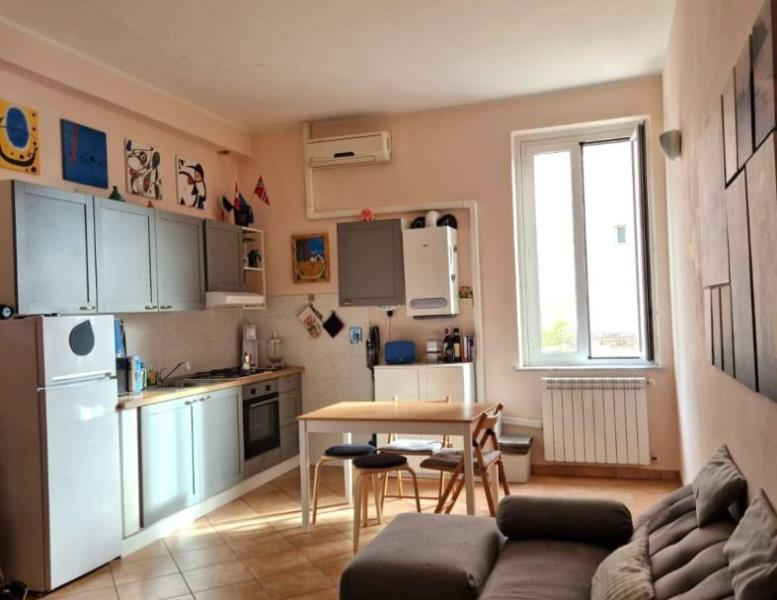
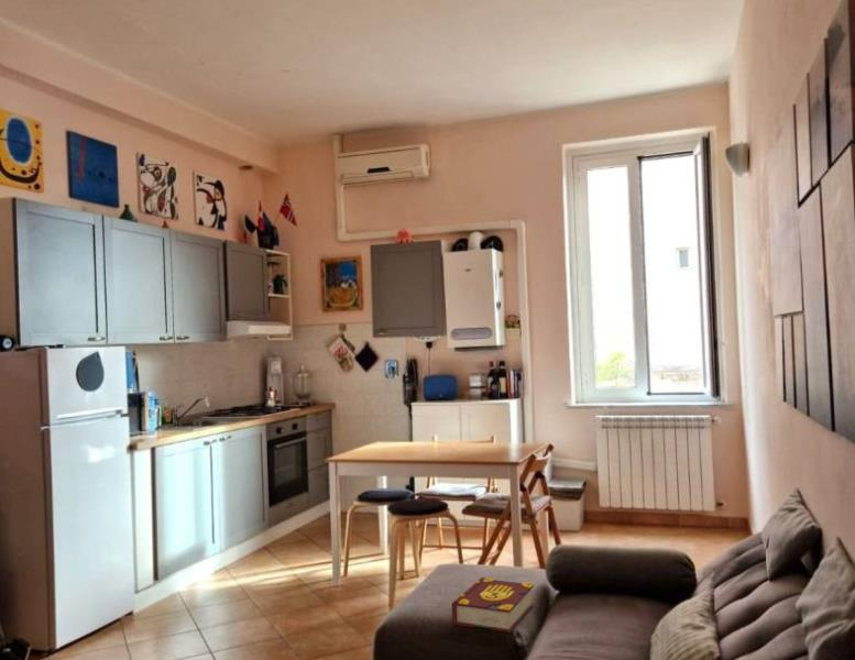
+ book (493, 603)
